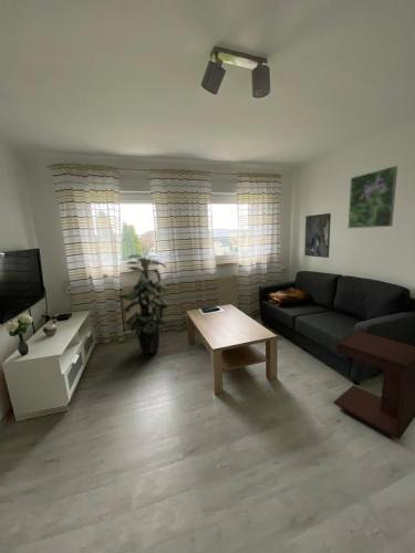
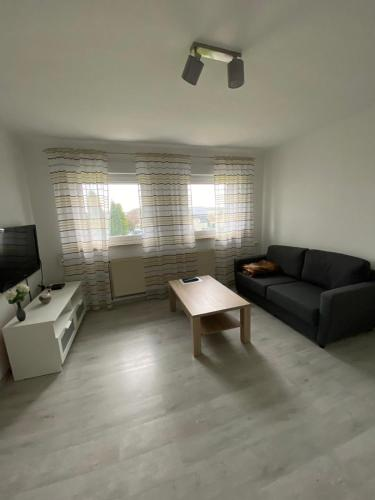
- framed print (370, 200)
- side table (383, 379)
- indoor plant (144, 303)
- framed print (317, 236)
